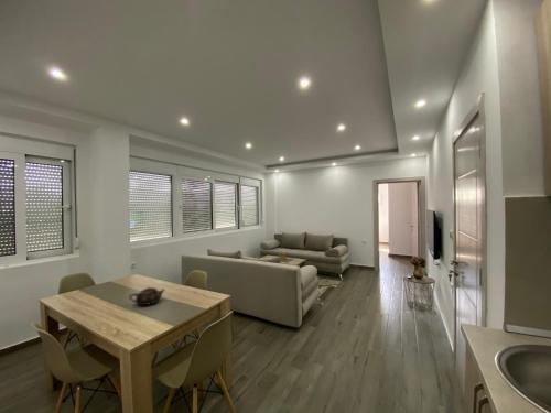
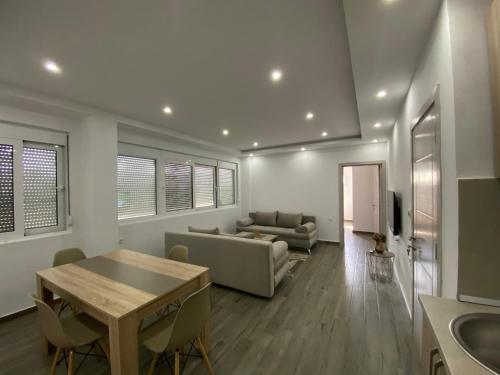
- teapot (148, 294)
